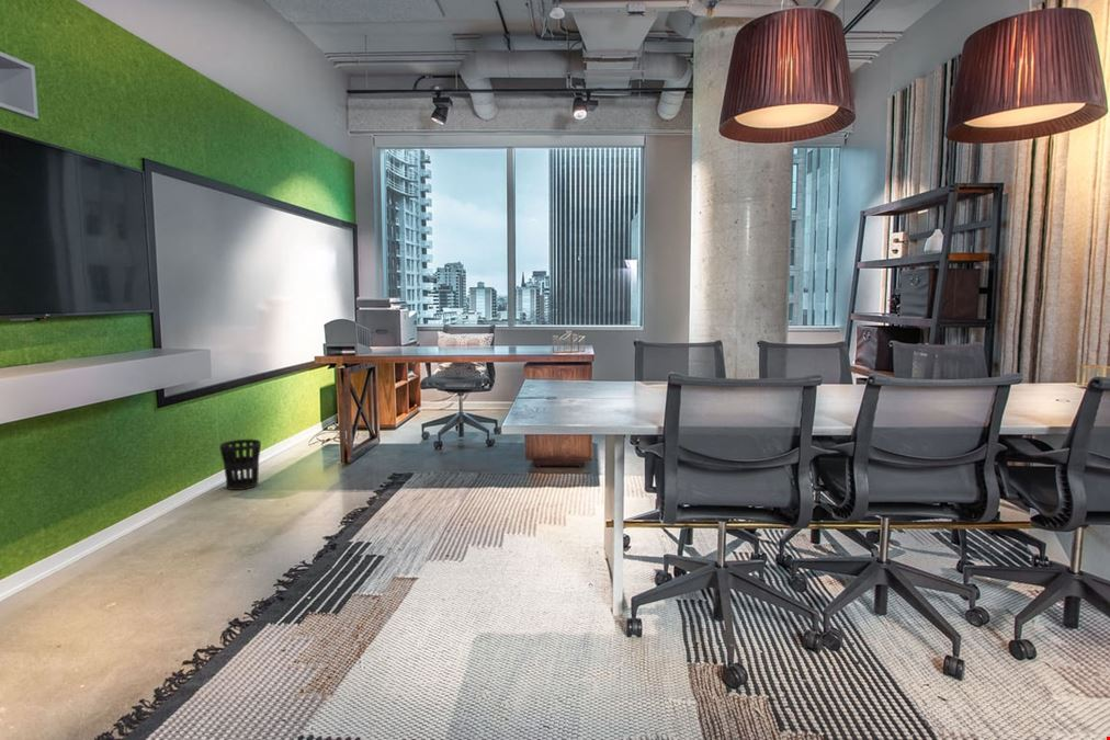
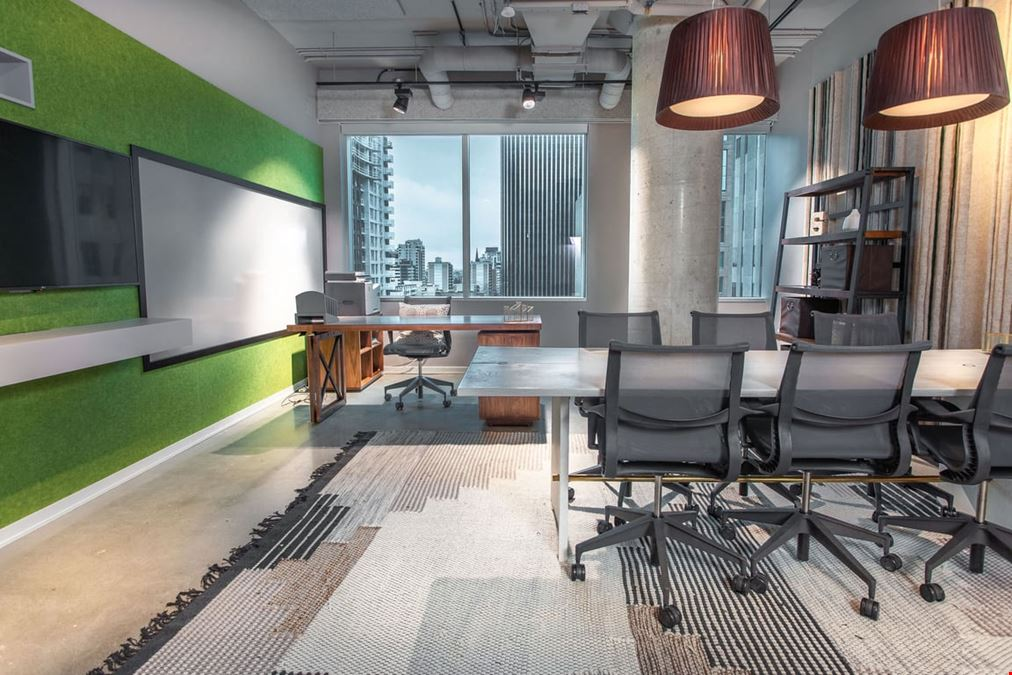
- wastebasket (241, 464)
